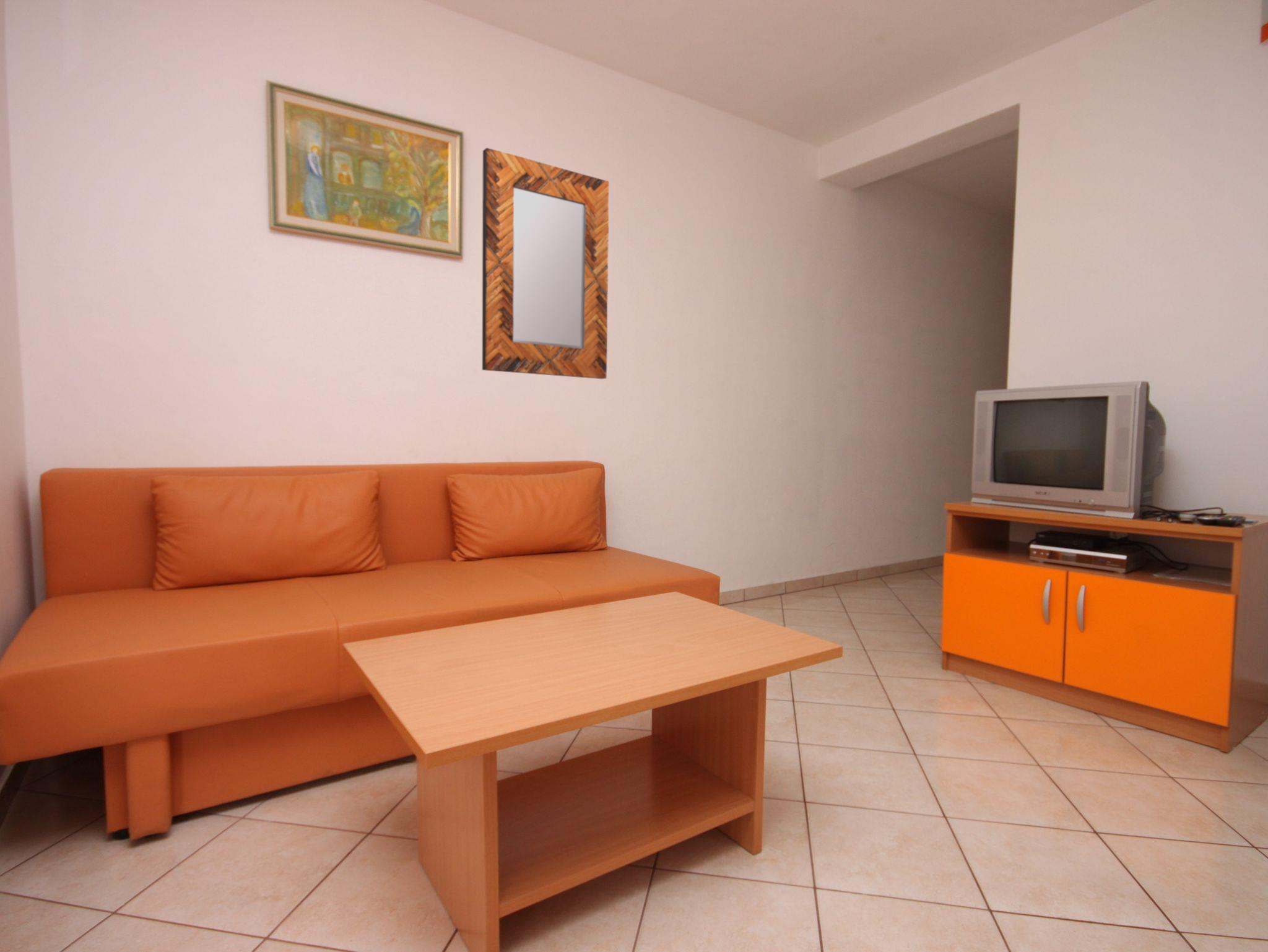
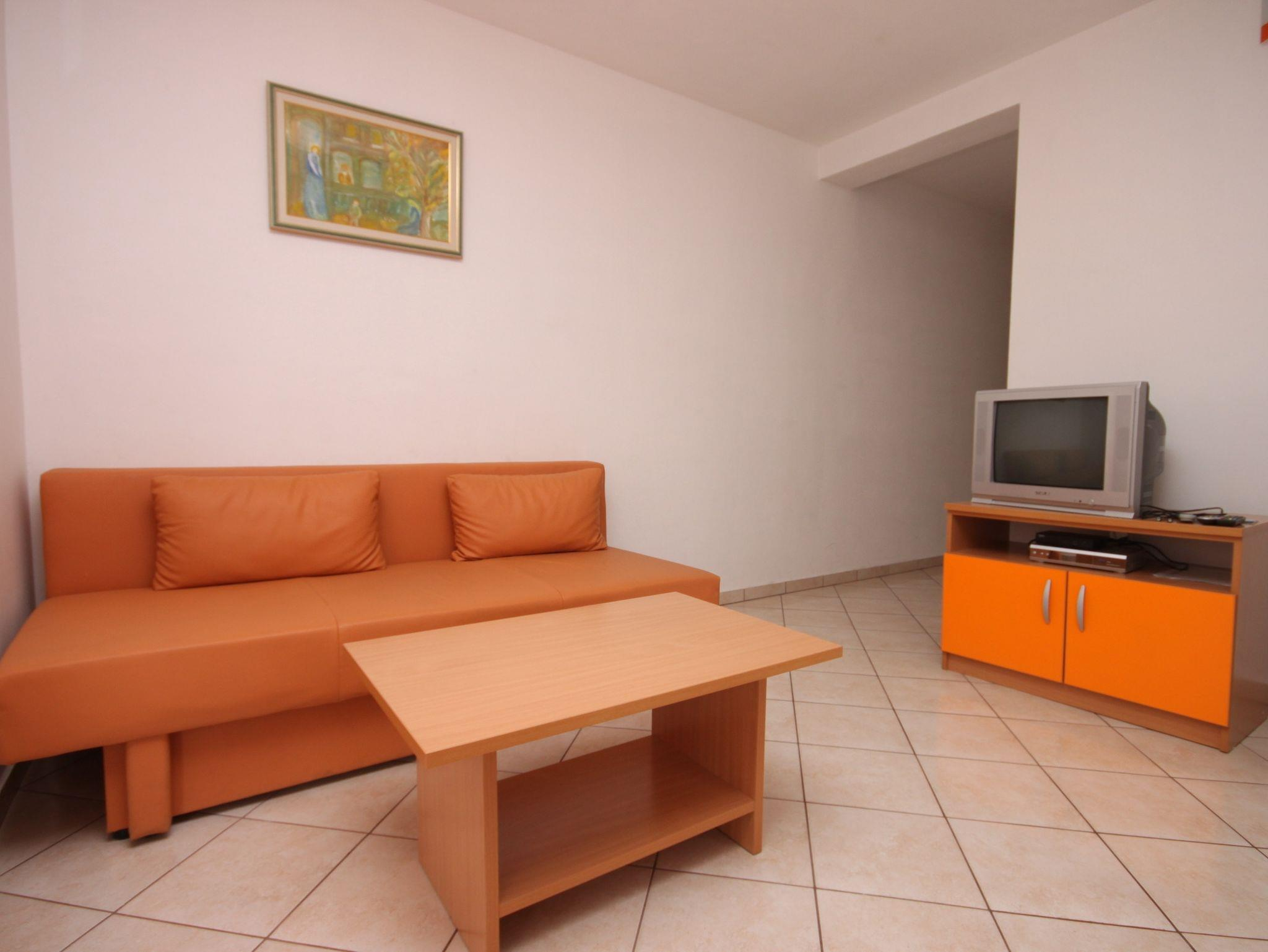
- home mirror (549, 271)
